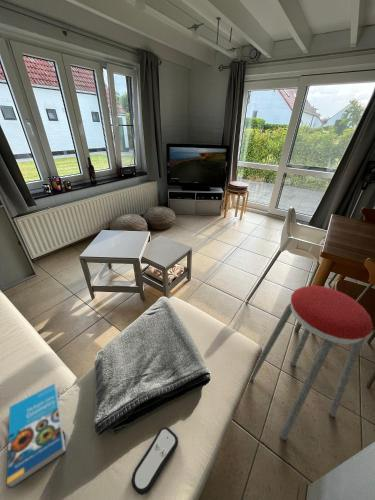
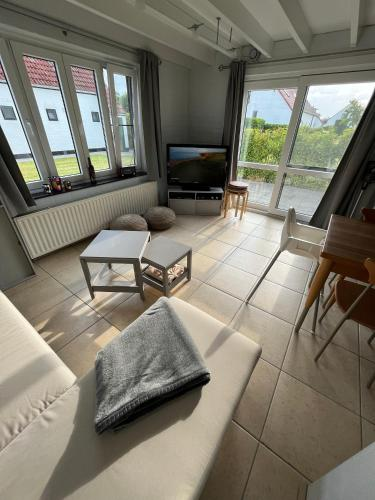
- remote control (155, 458)
- music stool (300, 353)
- book (35, 428)
